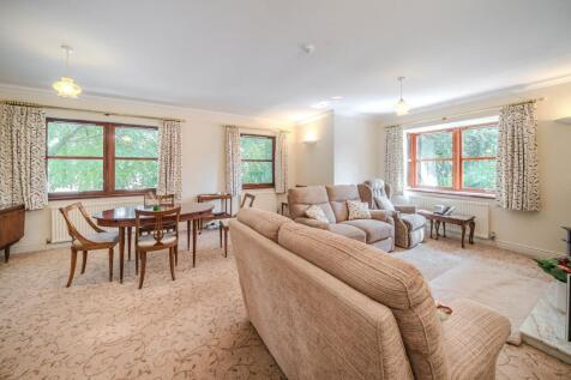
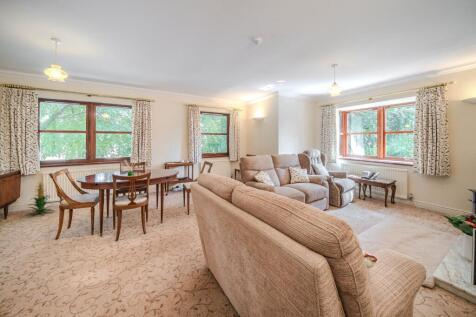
+ indoor plant (41, 196)
